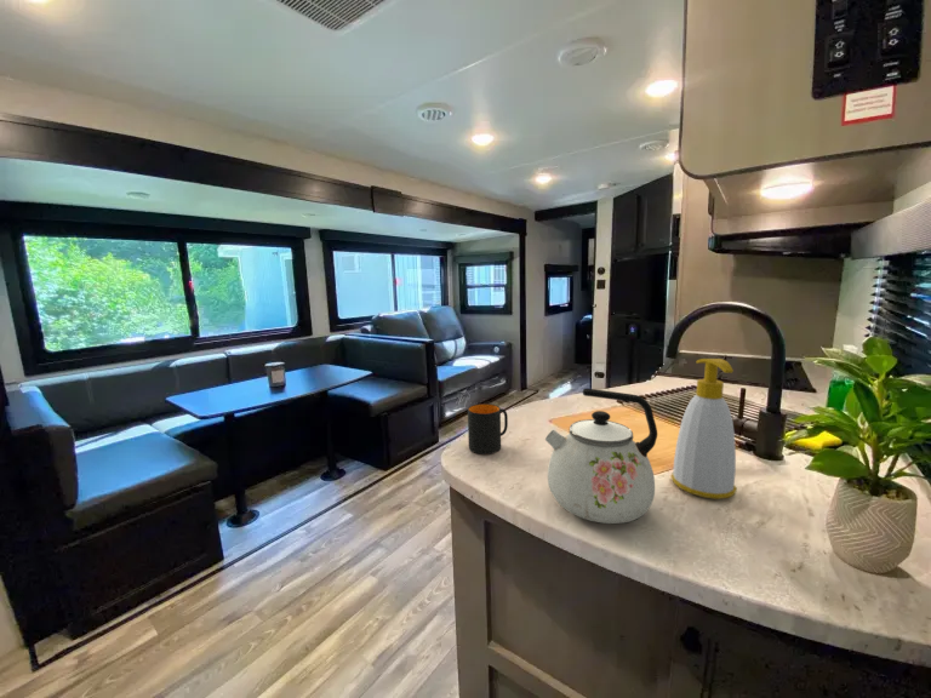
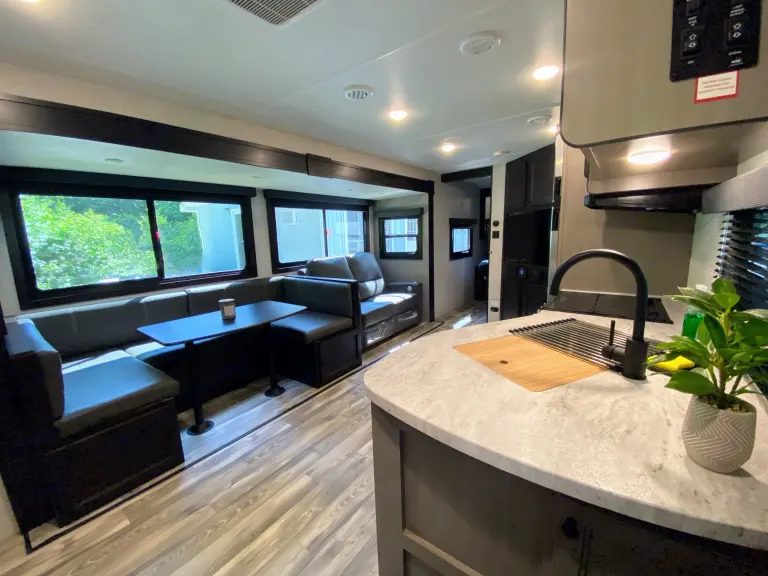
- soap bottle (707, 423)
- kettle (598, 447)
- mug (490, 425)
